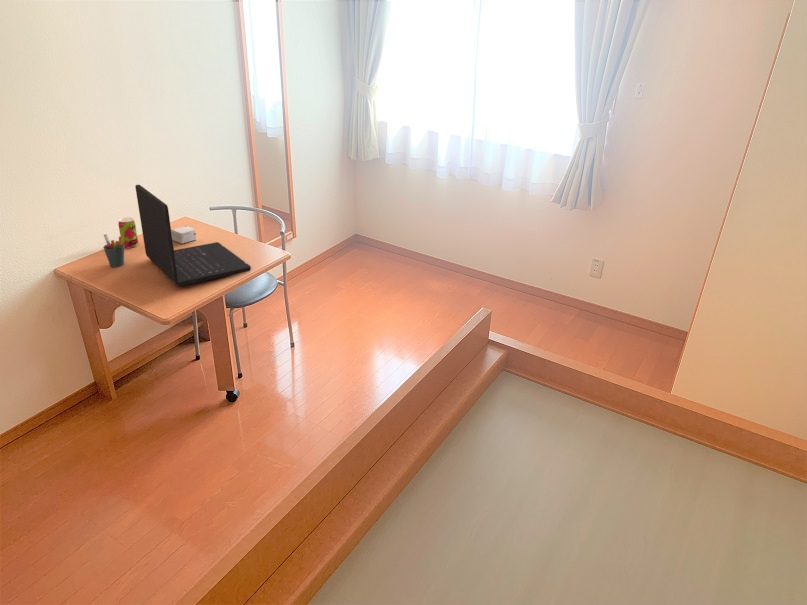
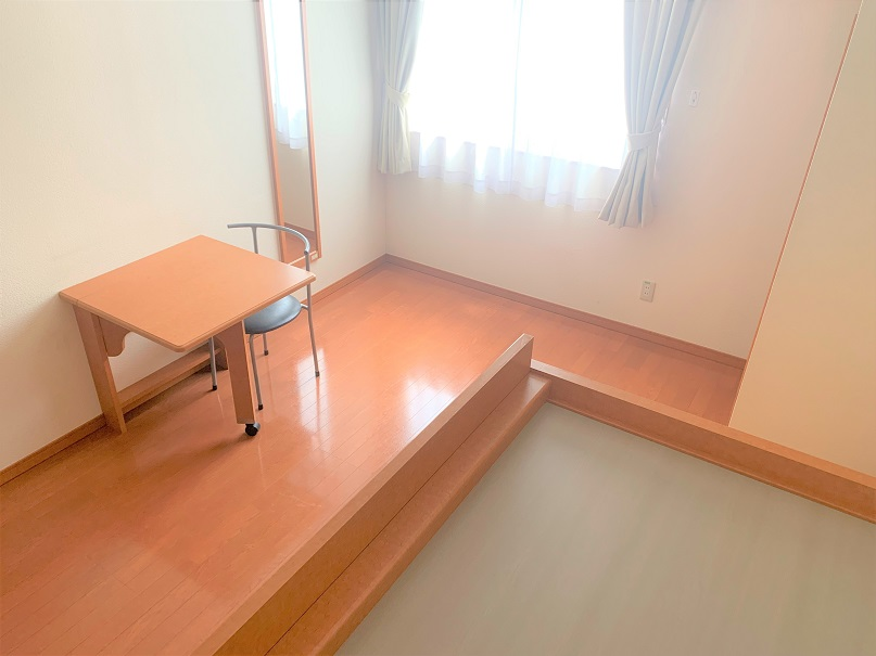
- pen holder (114, 250)
- beverage can (128, 232)
- laptop (199, 245)
- small box (183, 234)
